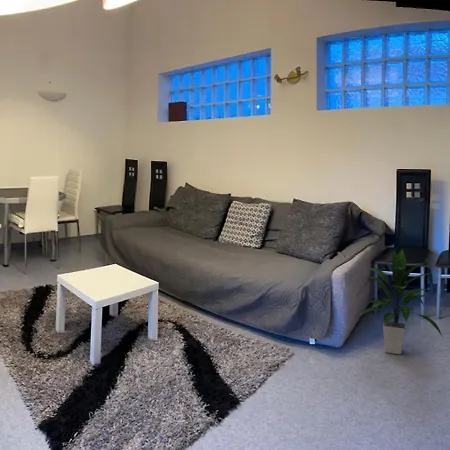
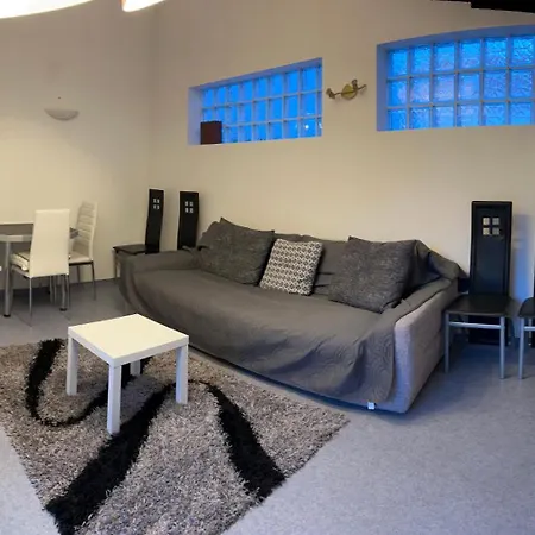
- indoor plant (398, 302)
